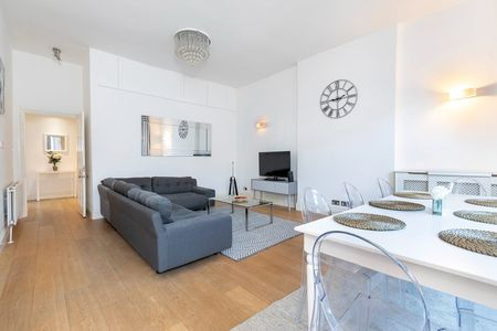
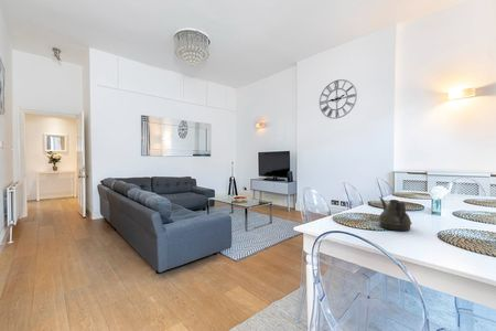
+ teapot (391, 212)
